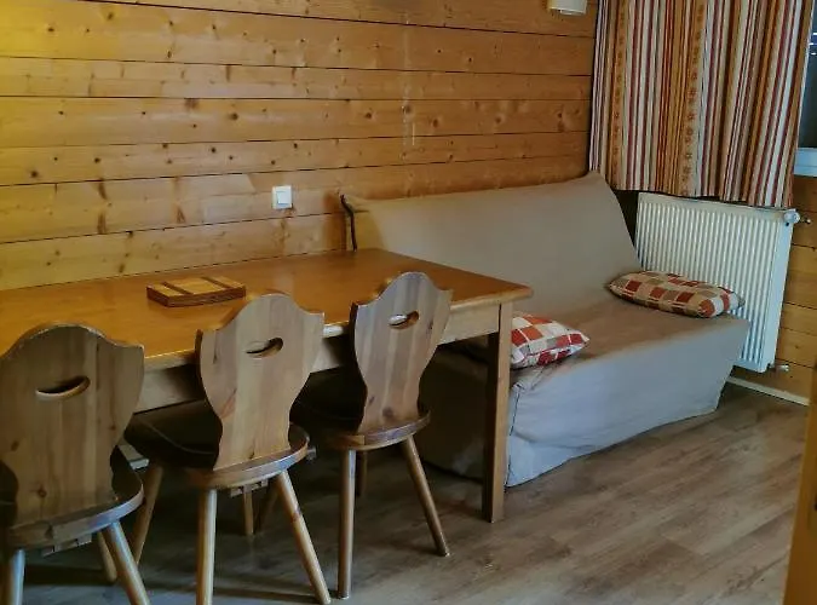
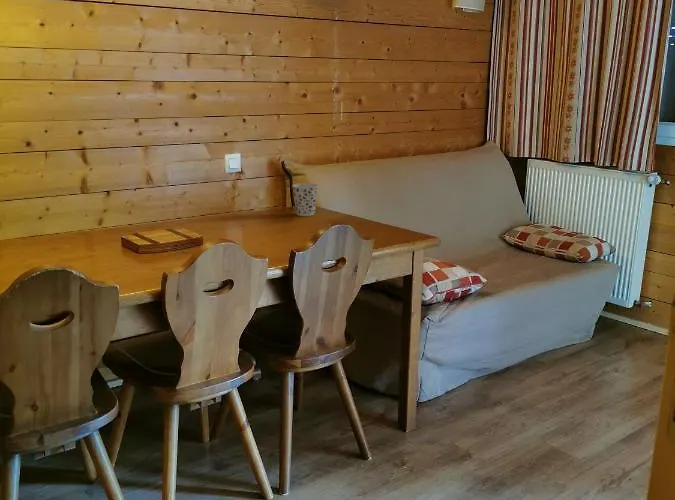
+ cup (305, 199)
